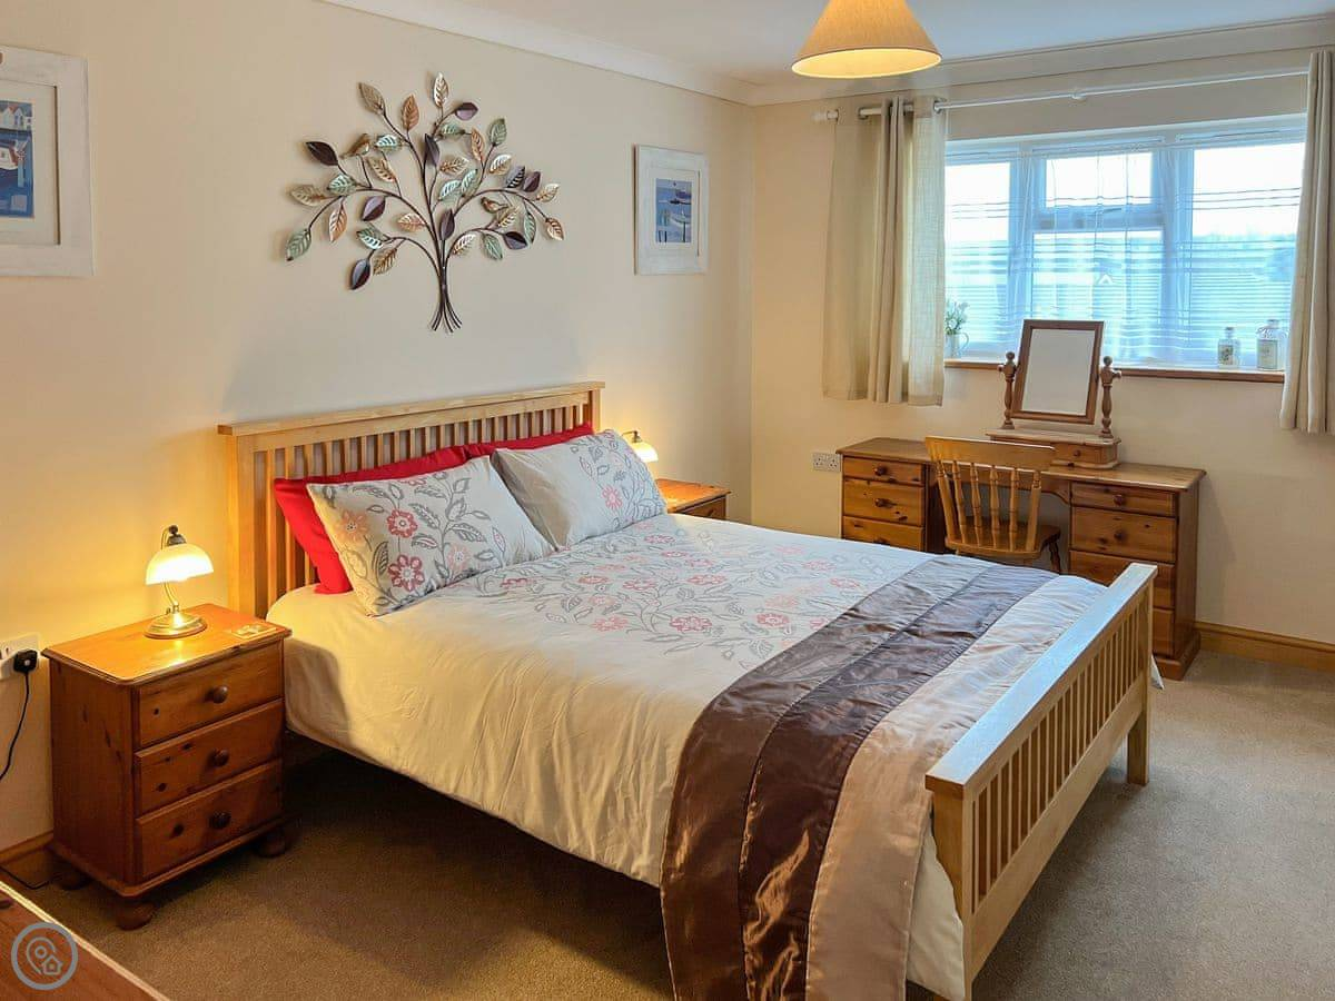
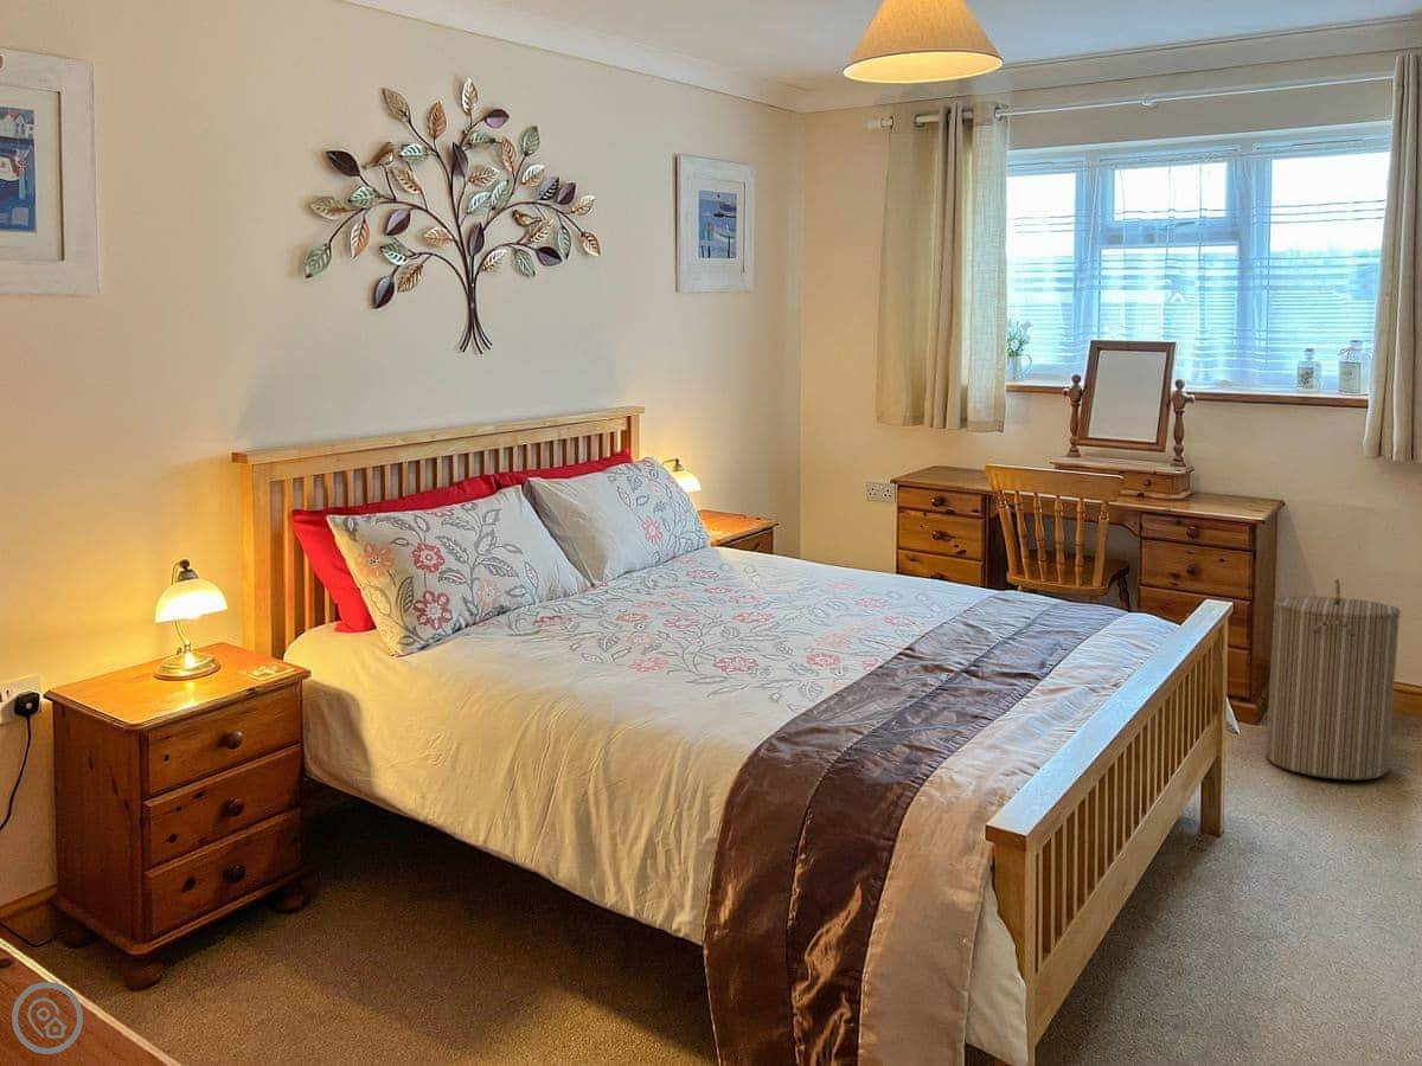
+ laundry hamper (1331, 672)
